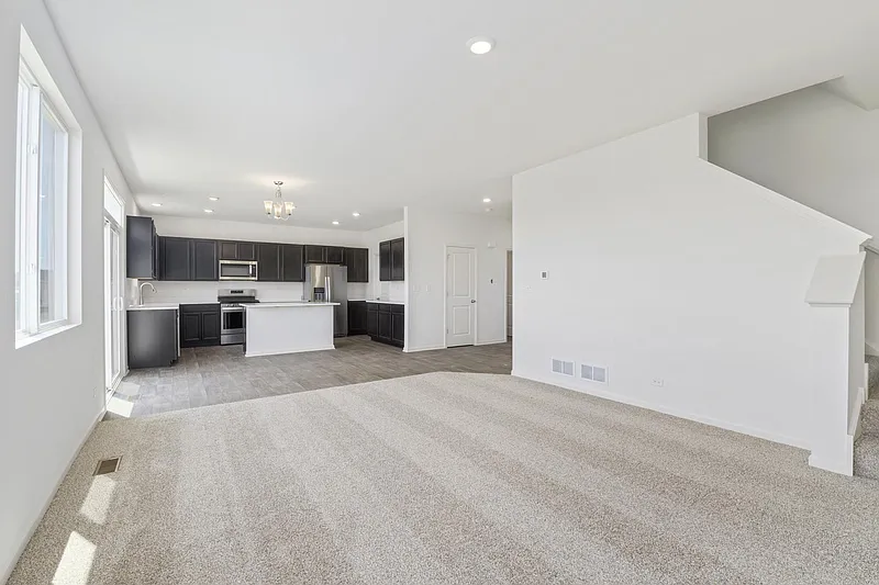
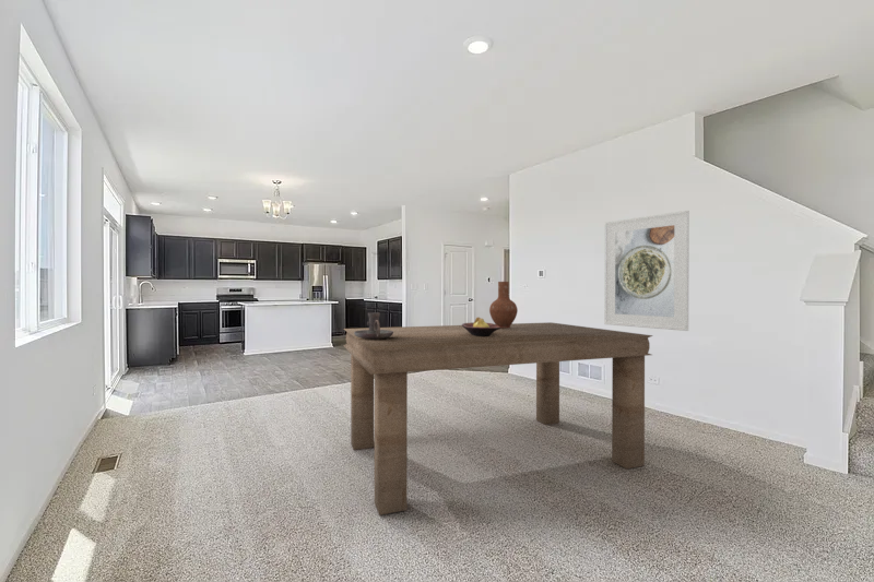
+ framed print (642, 272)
+ candle holder (374, 325)
+ fruit bowl (480, 325)
+ dining table (486, 366)
+ vase (503, 304)
